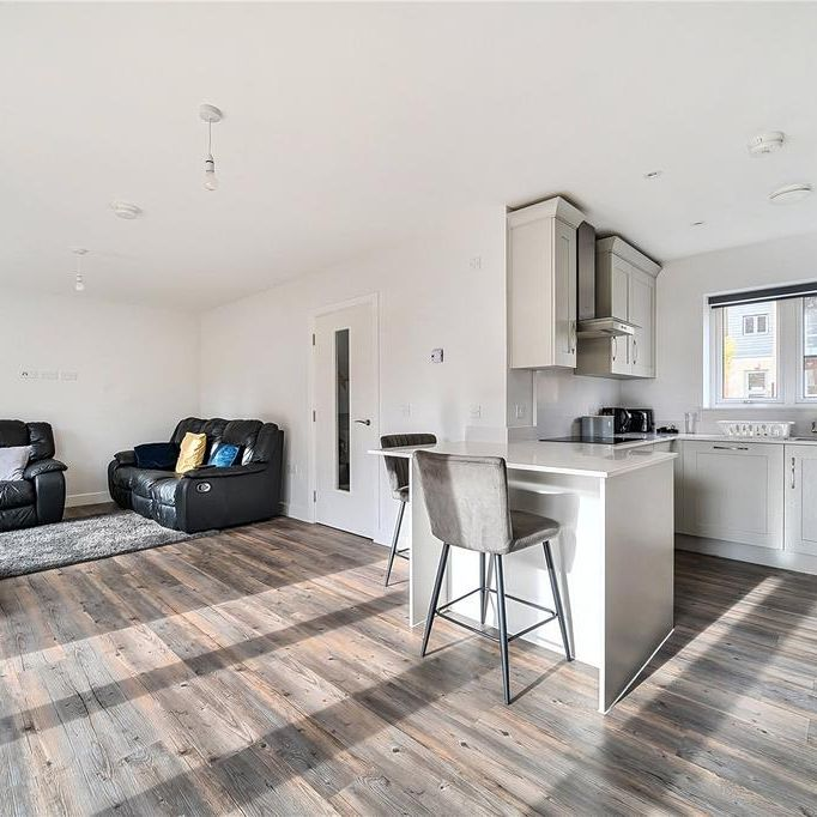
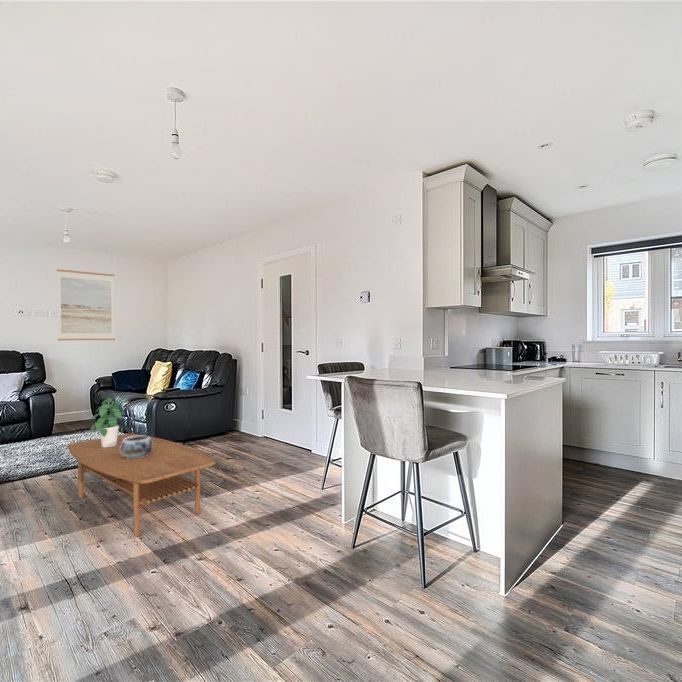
+ decorative bowl (136, 446)
+ wall art (87, 306)
+ potted plant (109, 421)
+ coffee table (136, 478)
